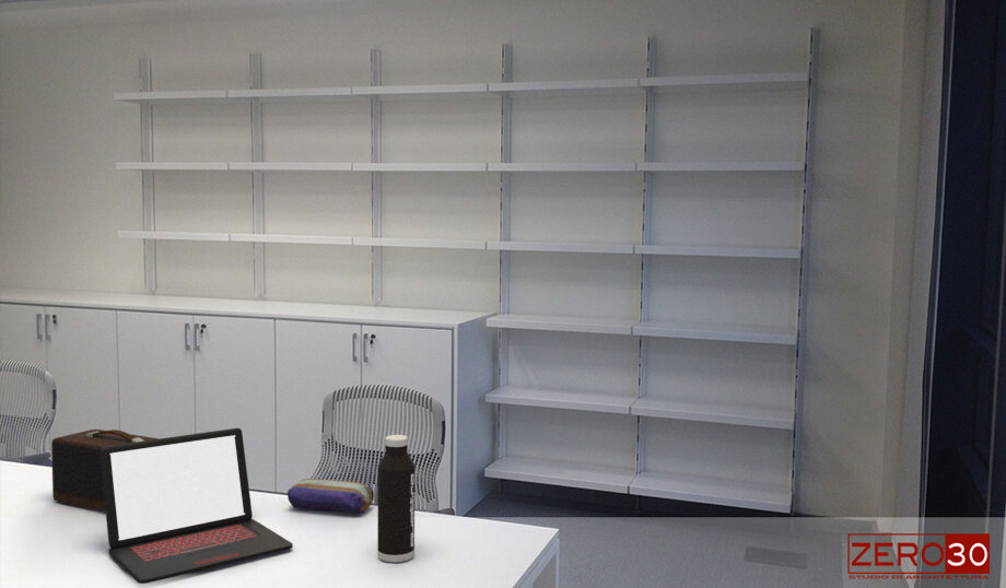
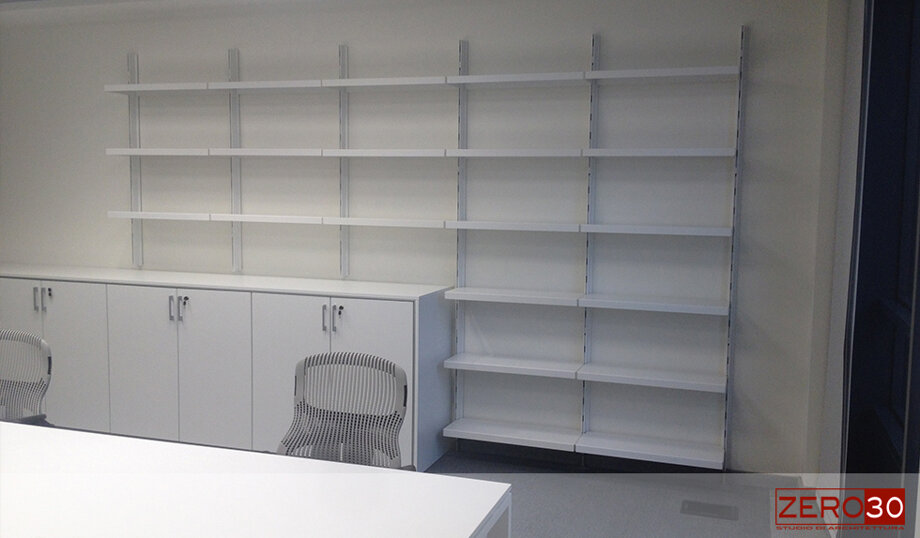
- pencil case (330, 495)
- laptop (196, 498)
- water bottle (396, 496)
- speaker (101, 468)
